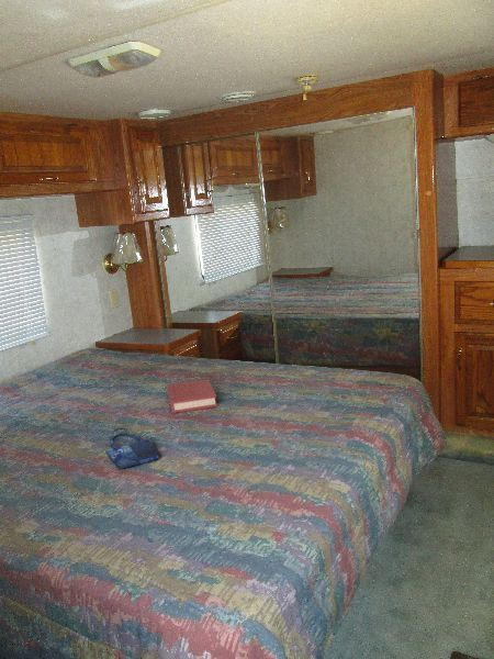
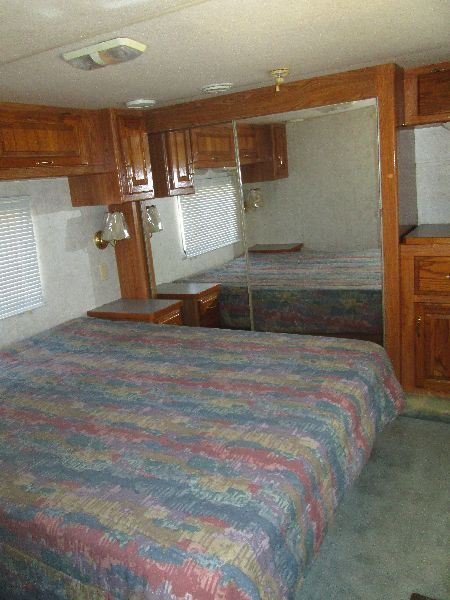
- shopping bag (128, 445)
- hardback book (191, 394)
